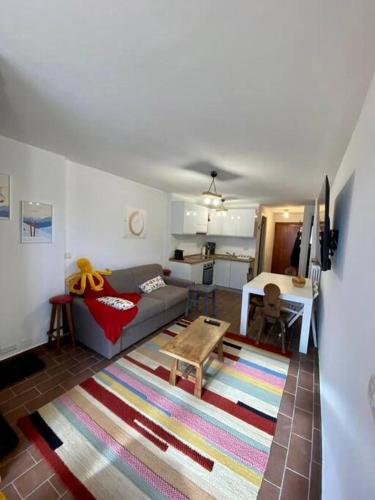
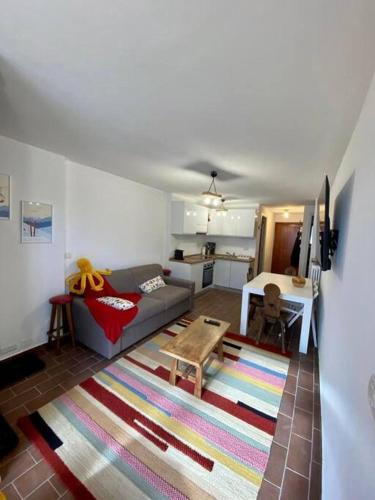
- wall art (135, 223)
- side table (201, 301)
